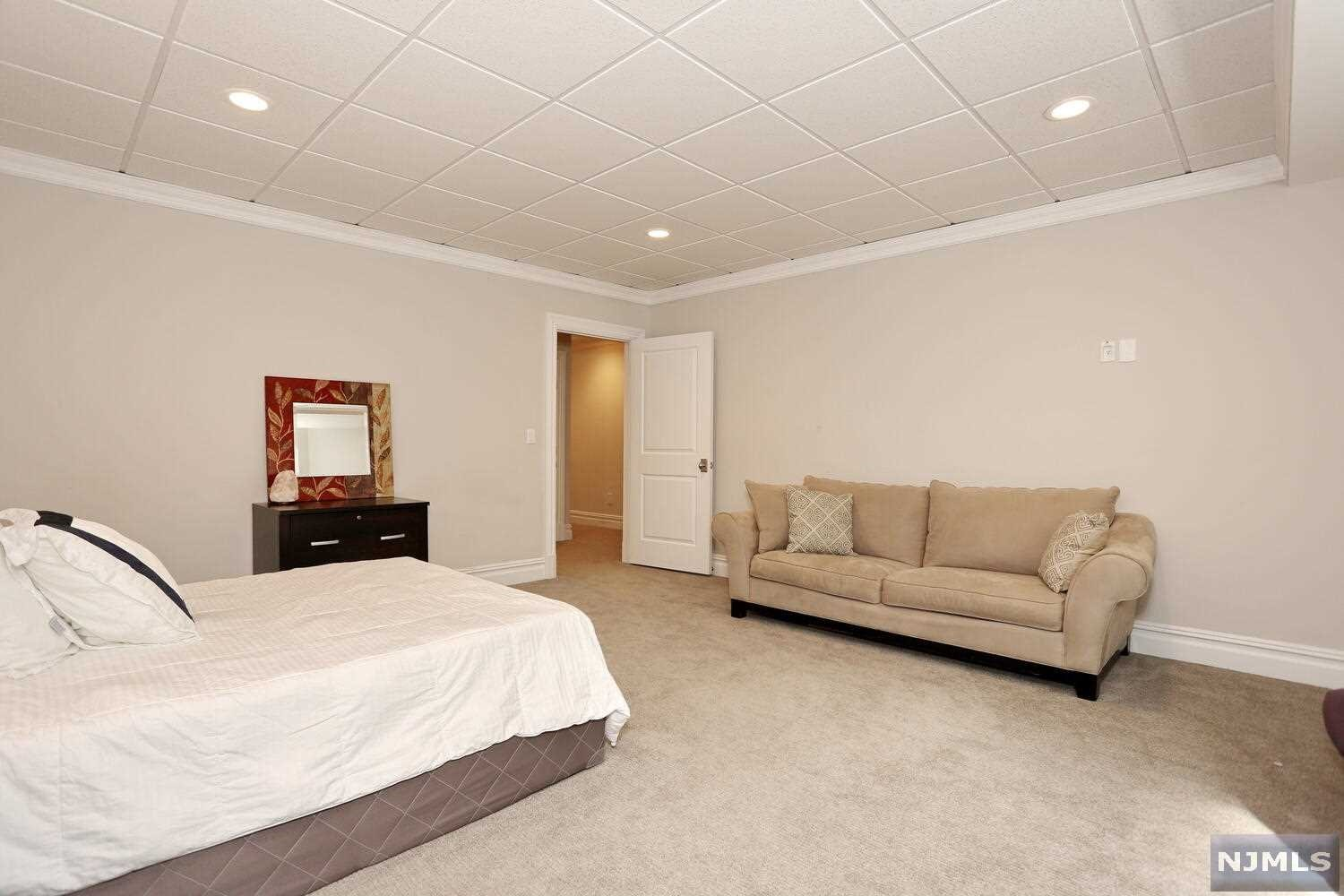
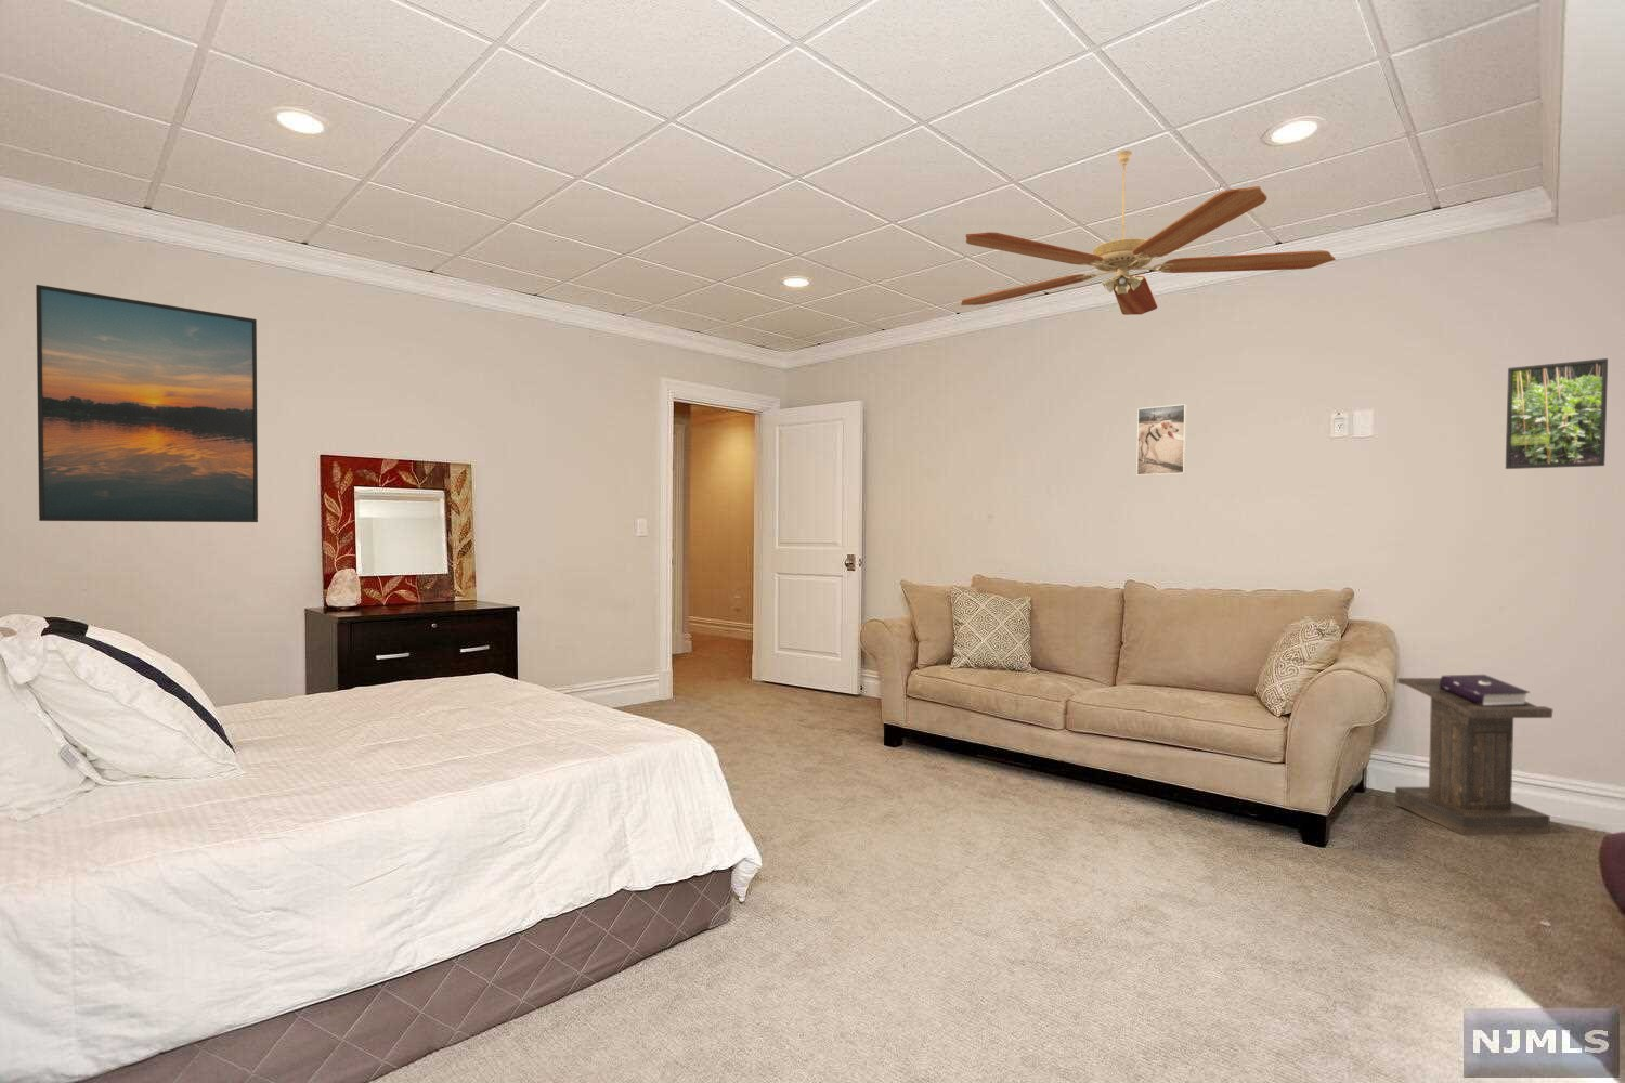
+ lectern (1469, 747)
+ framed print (1555, 415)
+ ceiling fan (1123, 225)
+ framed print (1162, 440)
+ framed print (155, 412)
